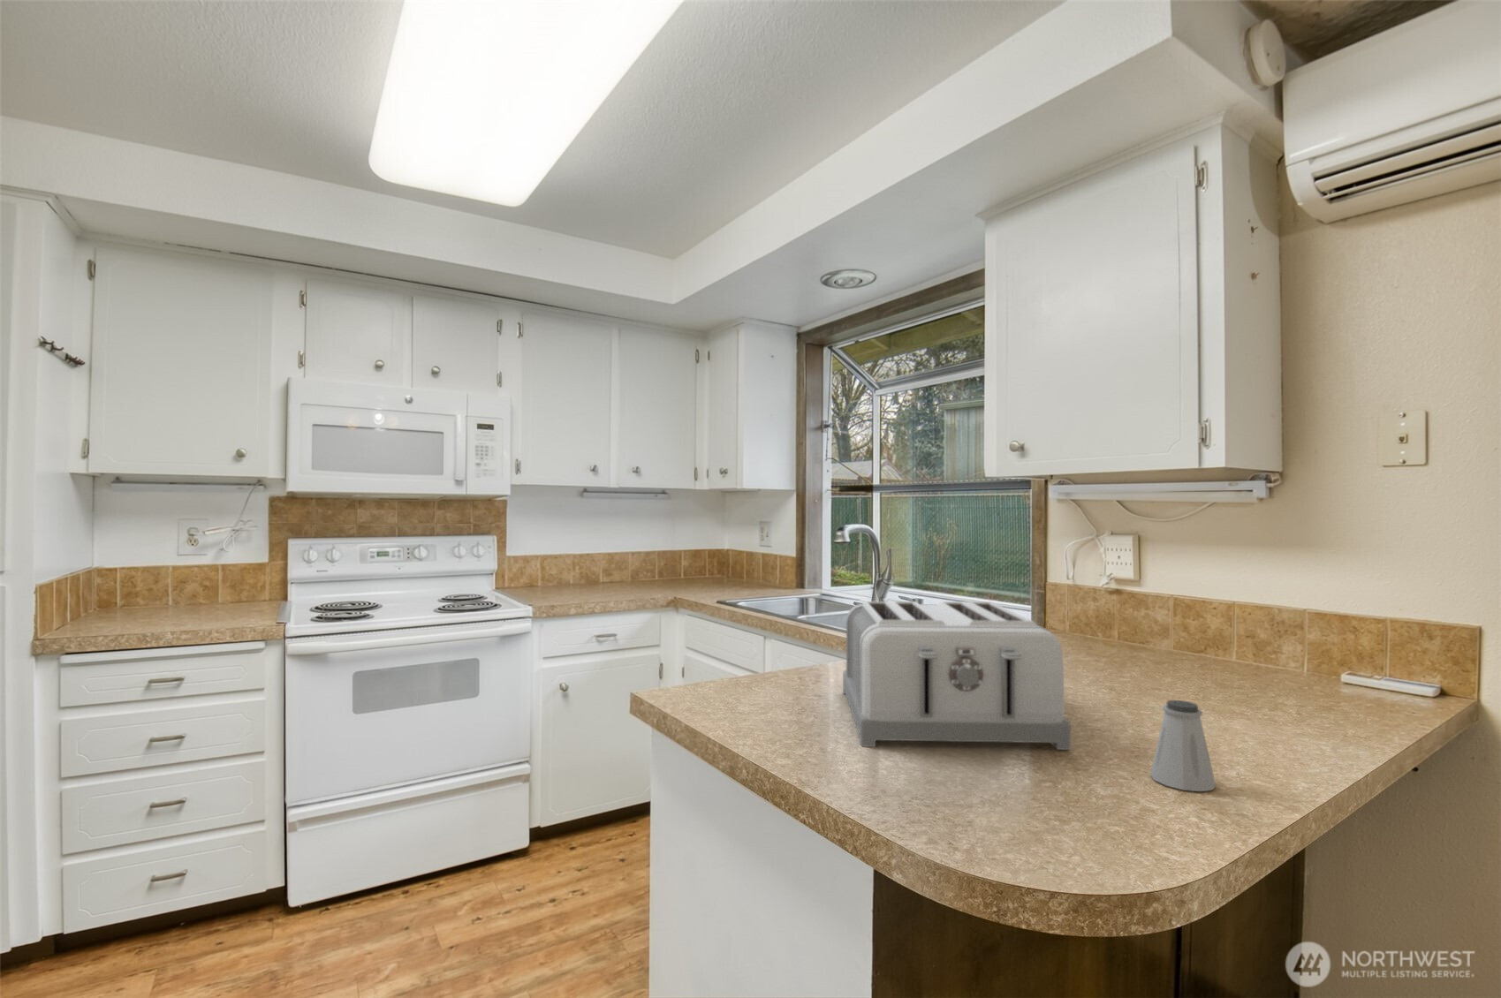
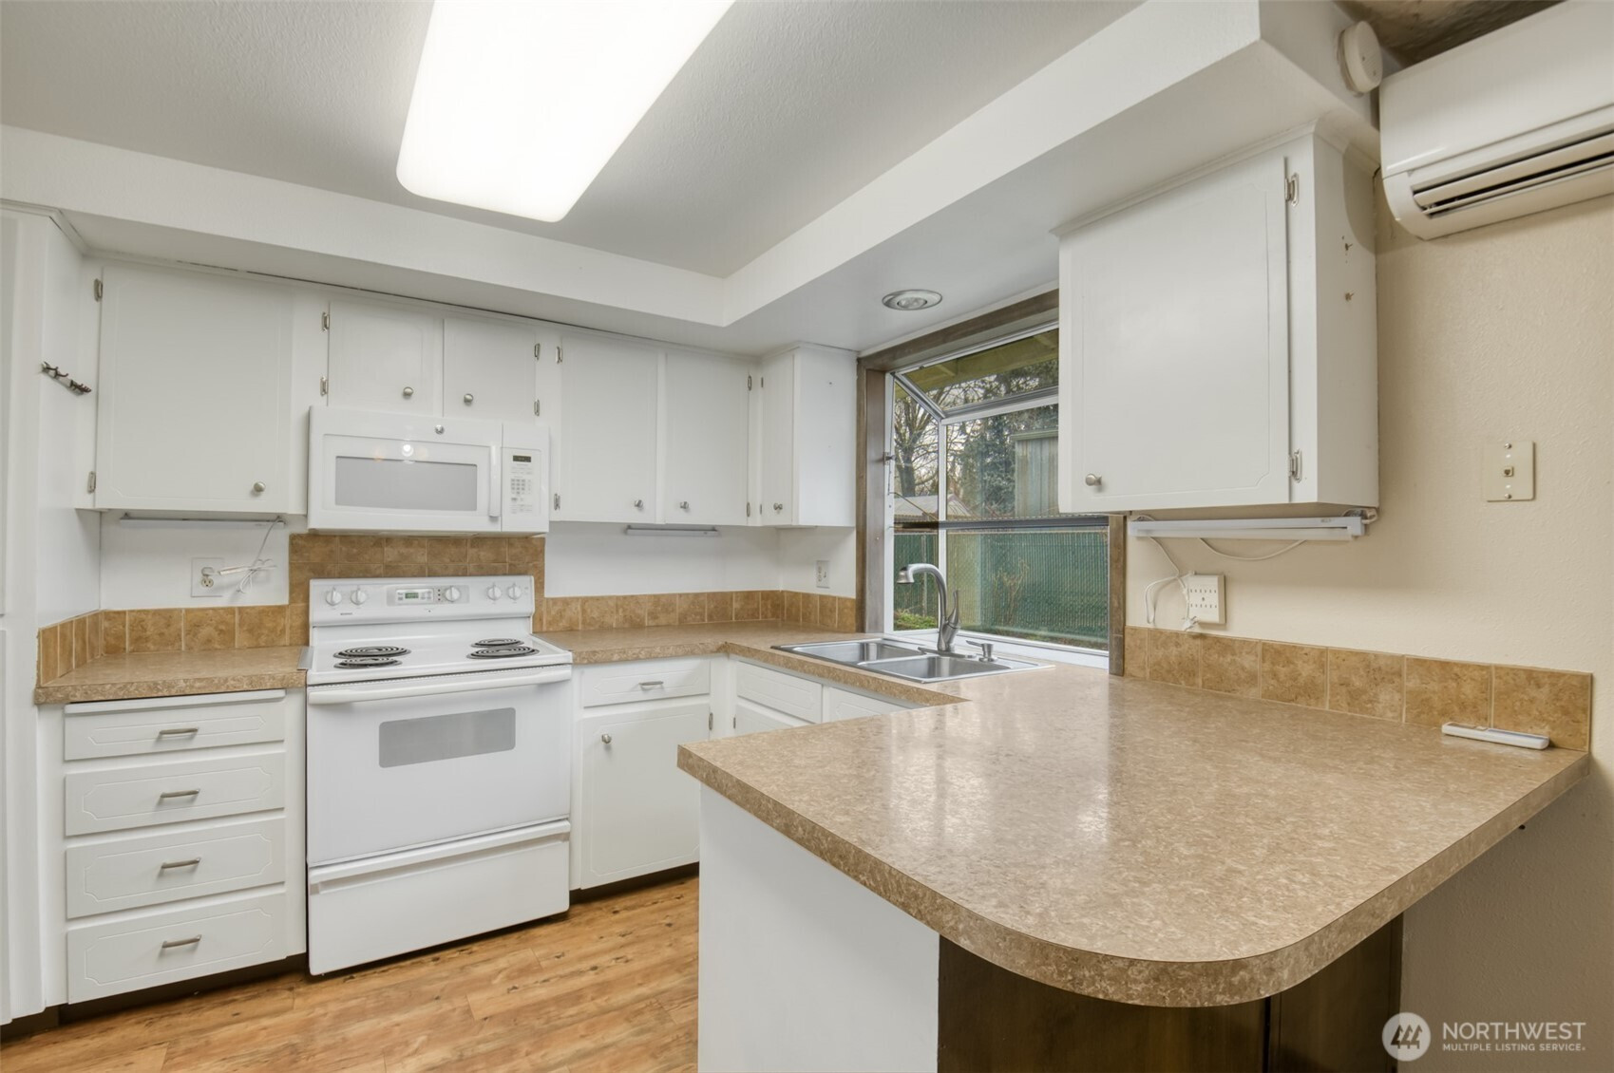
- toaster (944, 665)
- saltshaker (1182, 742)
